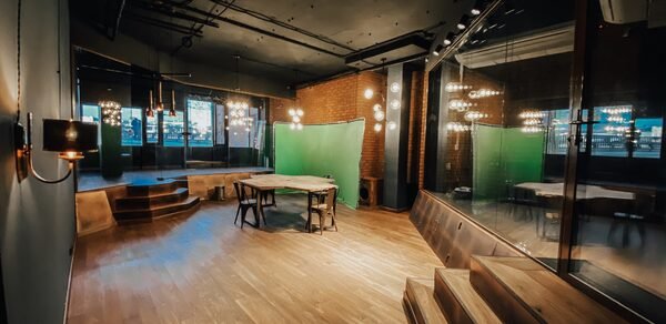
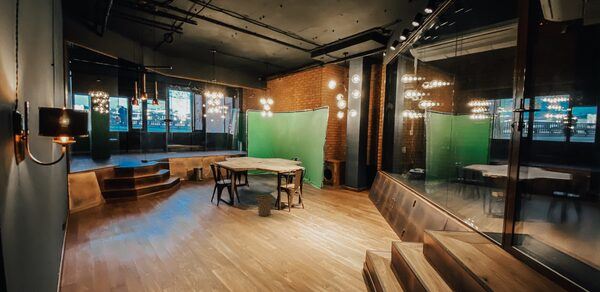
+ basket (264, 205)
